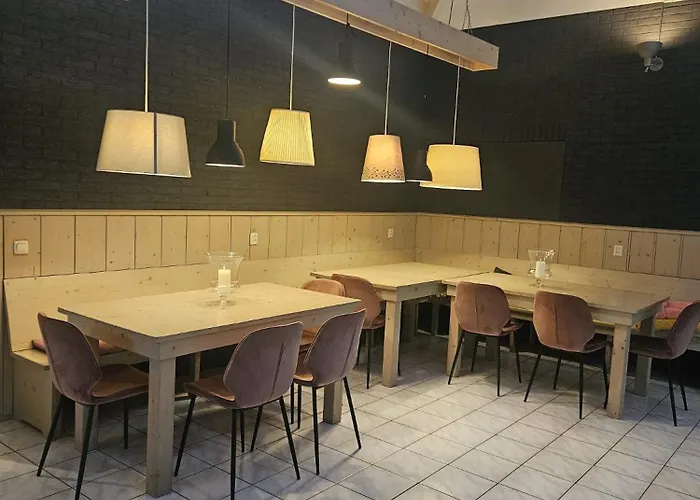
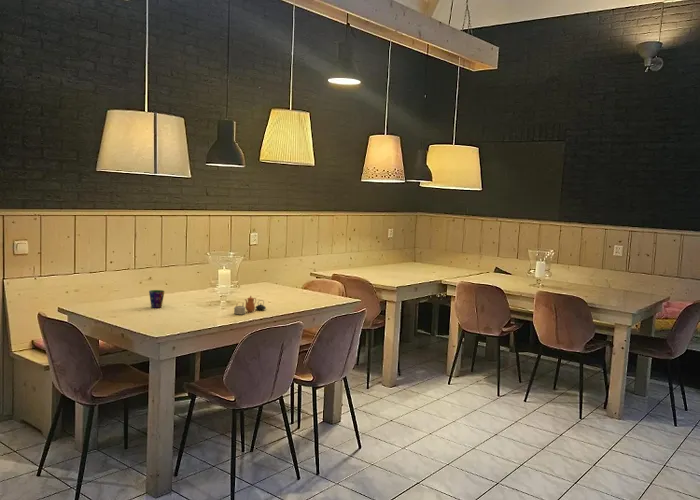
+ teapot (249, 303)
+ cup (157, 299)
